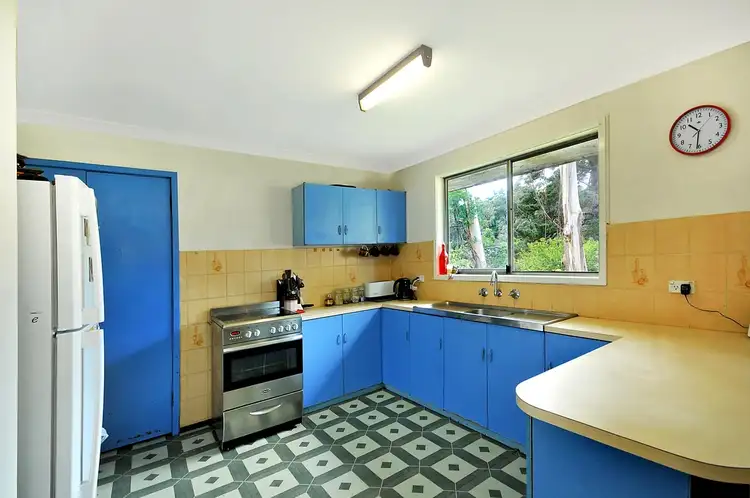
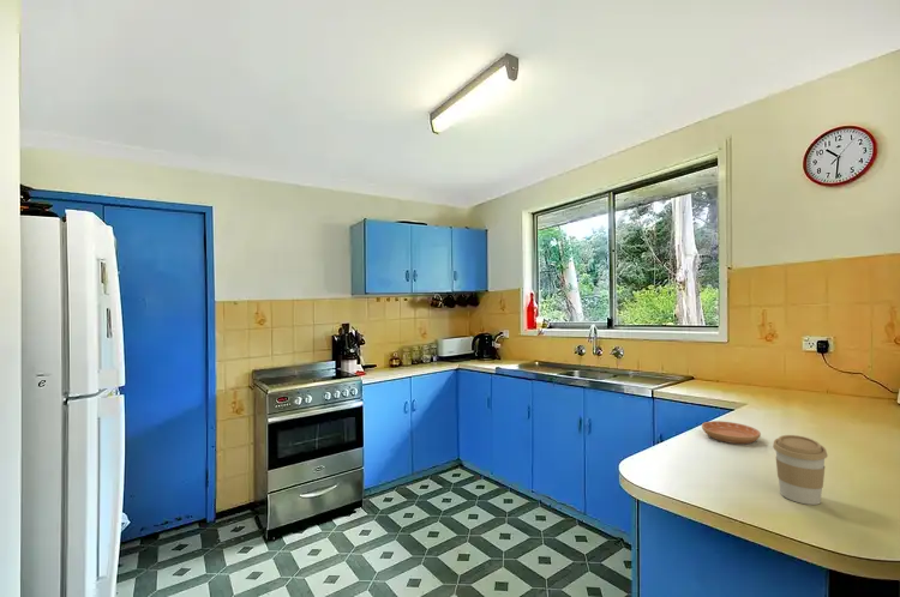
+ coffee cup (799, 468)
+ saucer (730, 433)
